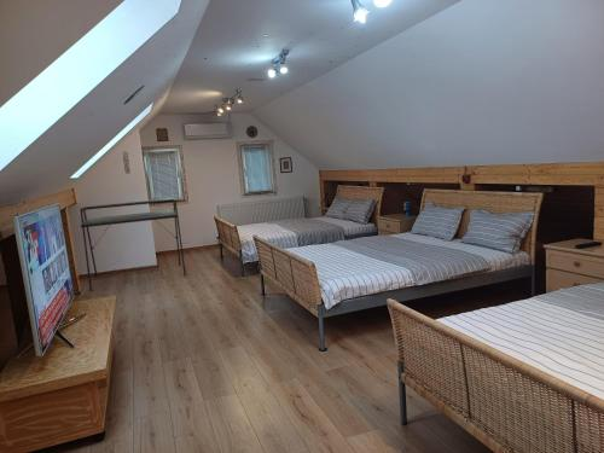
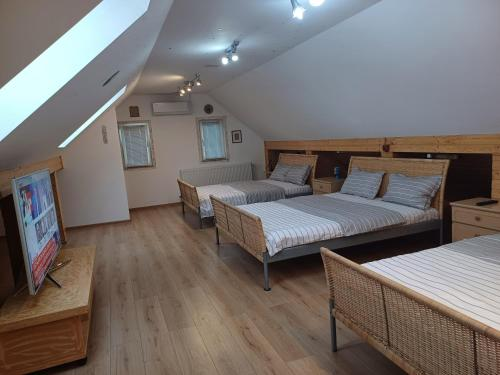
- desk (134, 221)
